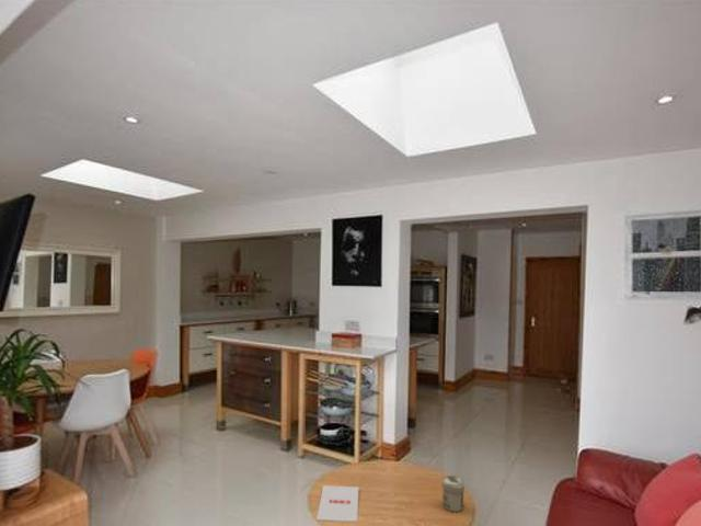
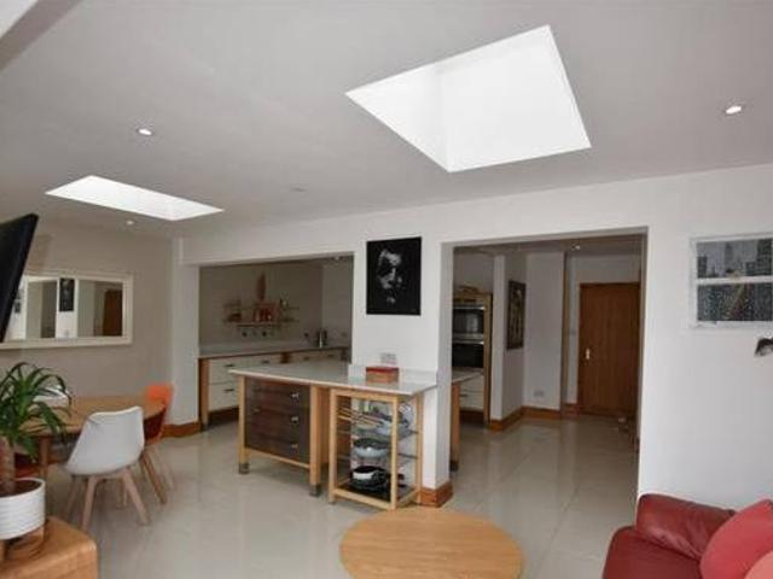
- jar (452, 493)
- magazine (338, 502)
